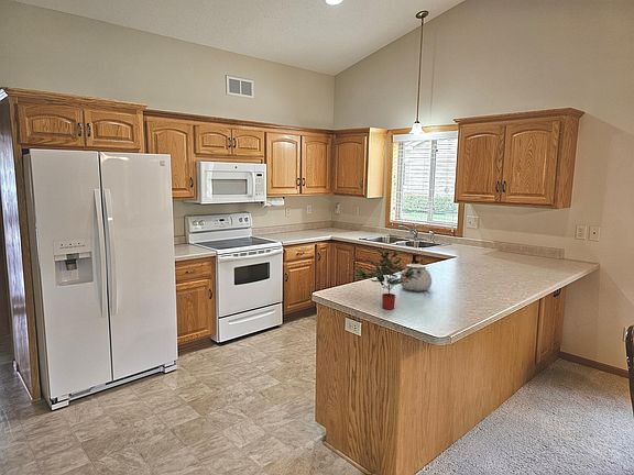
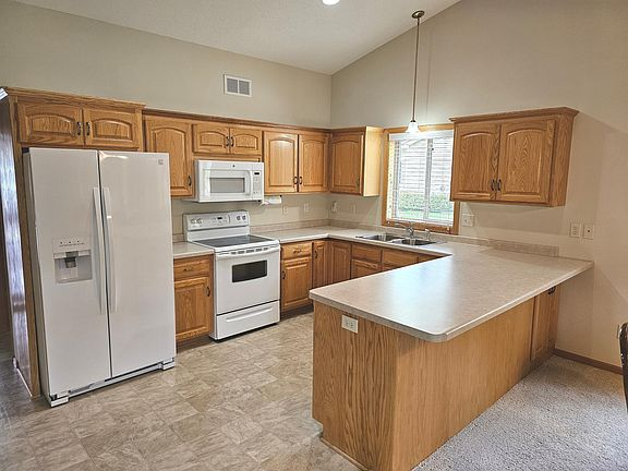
- potted plant (386, 276)
- kettle (416, 270)
